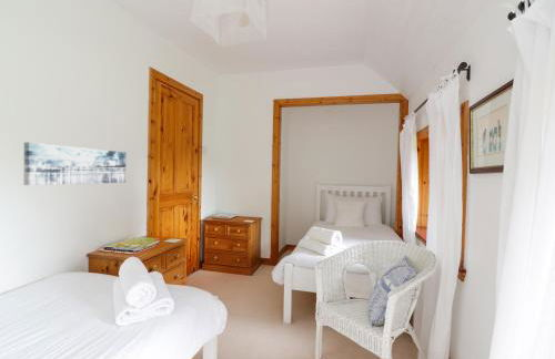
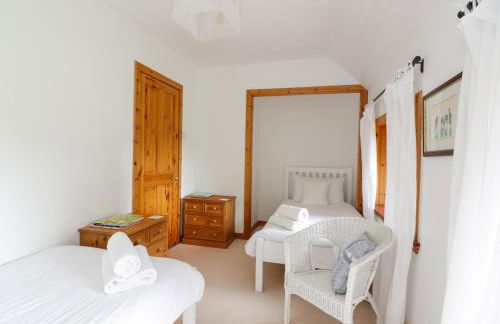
- wall art (83, 165)
